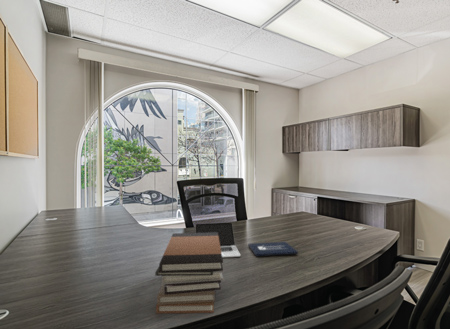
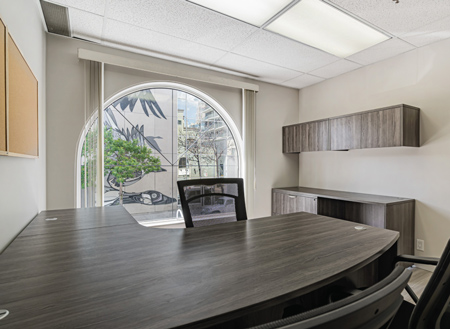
- laptop (234, 241)
- book stack (192, 266)
